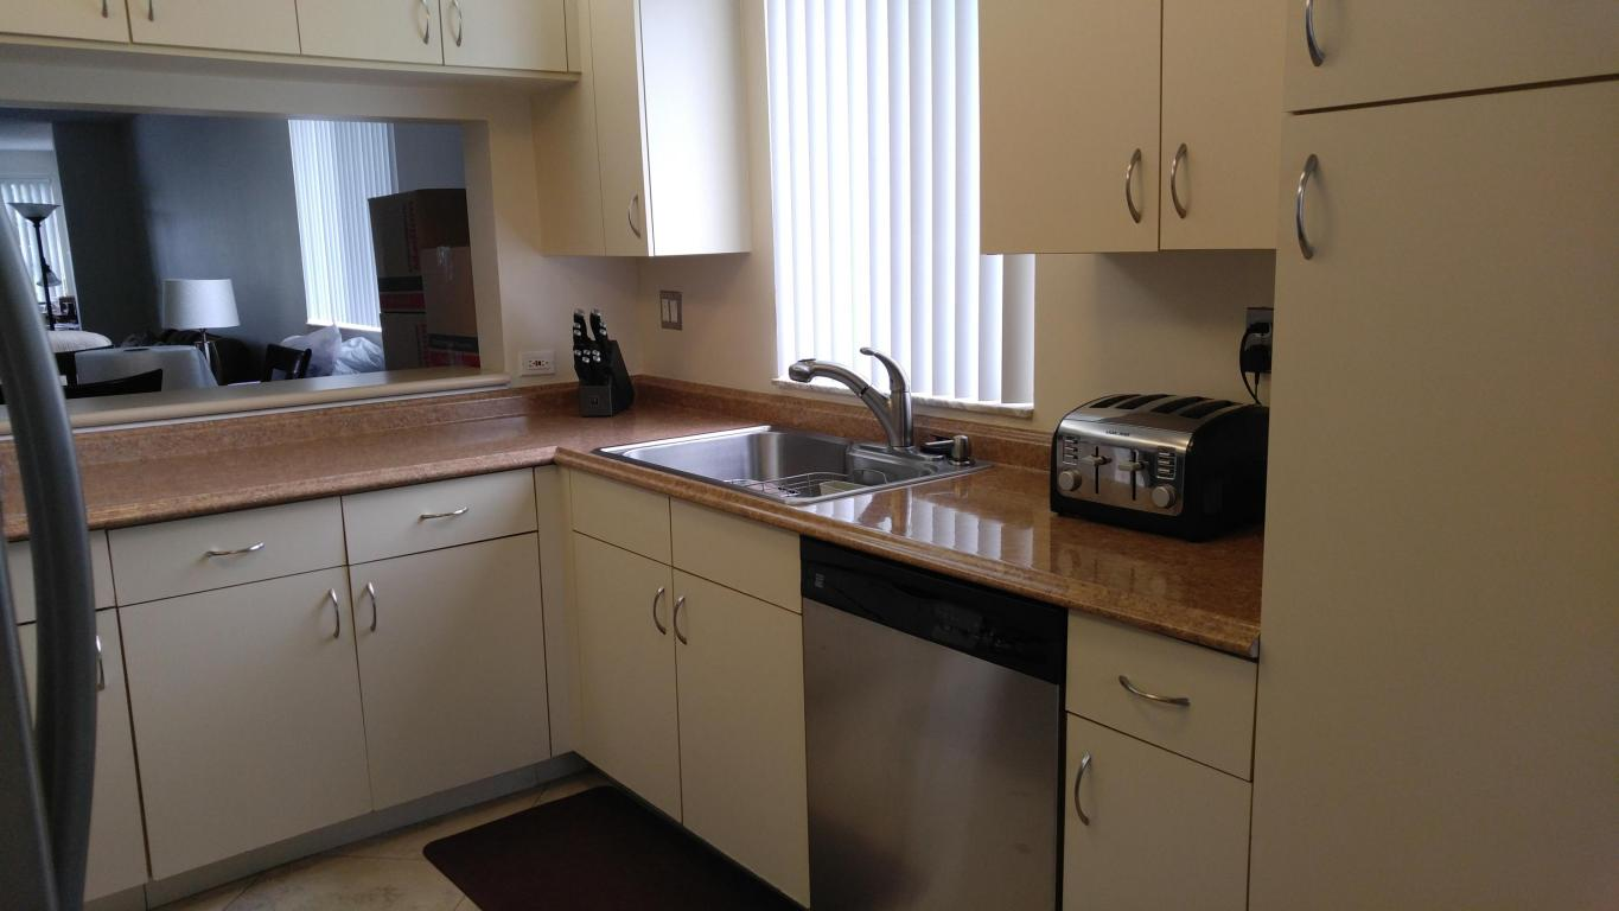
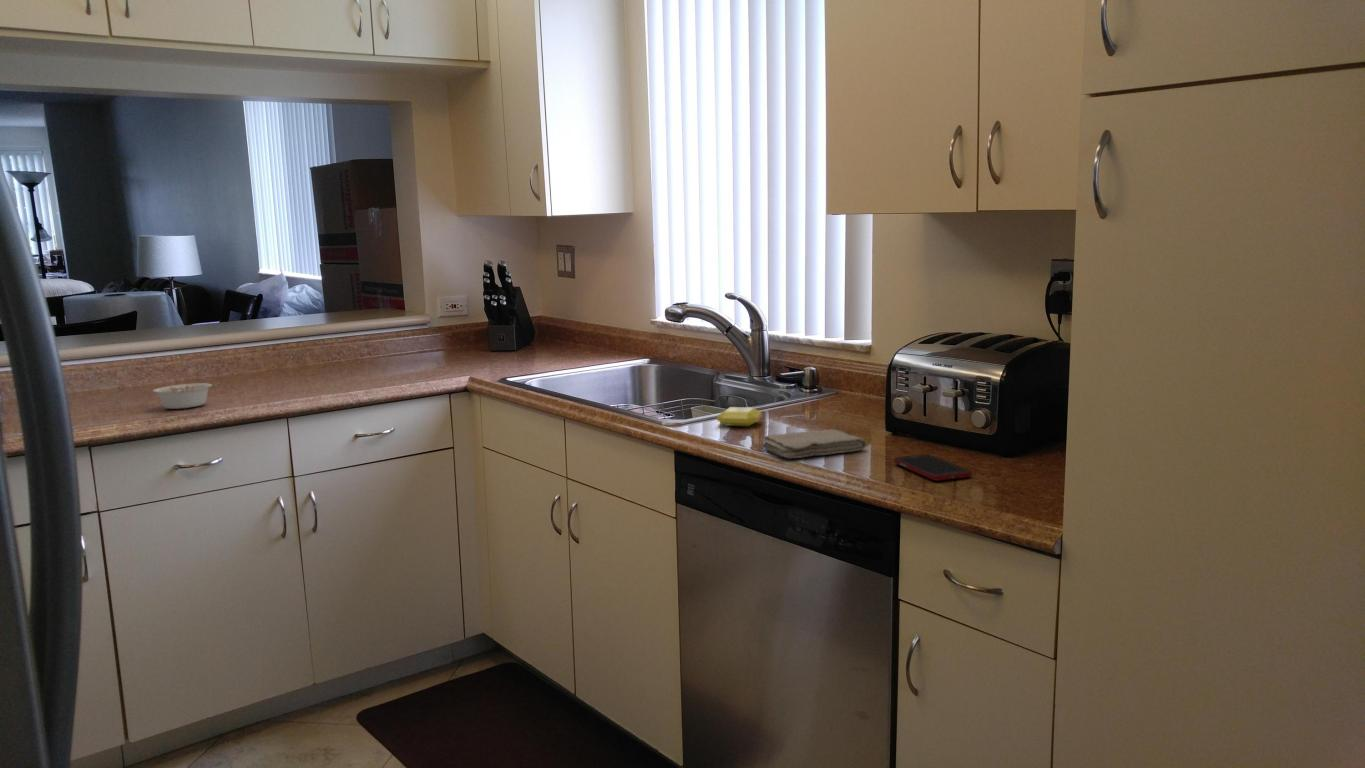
+ washcloth (812, 442)
+ soap bar (739, 416)
+ legume (186, 394)
+ cell phone (931, 467)
